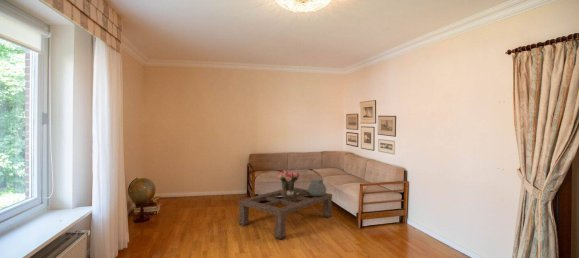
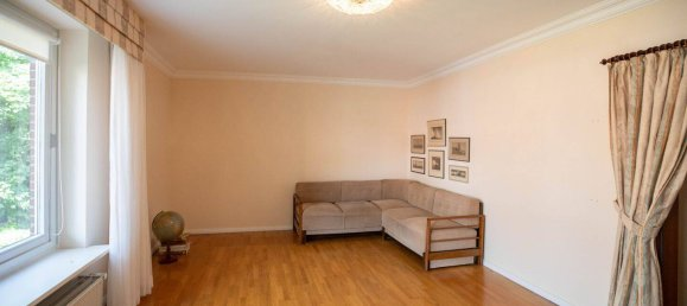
- bouquet (288, 182)
- ceramic pot (317, 187)
- coffee table (287, 208)
